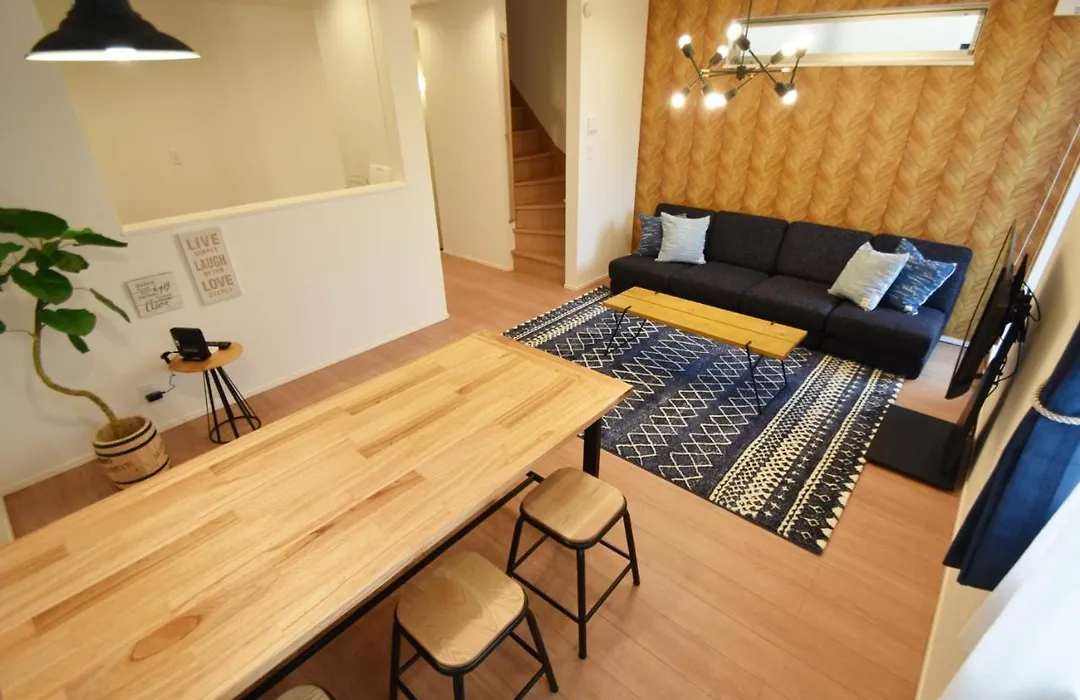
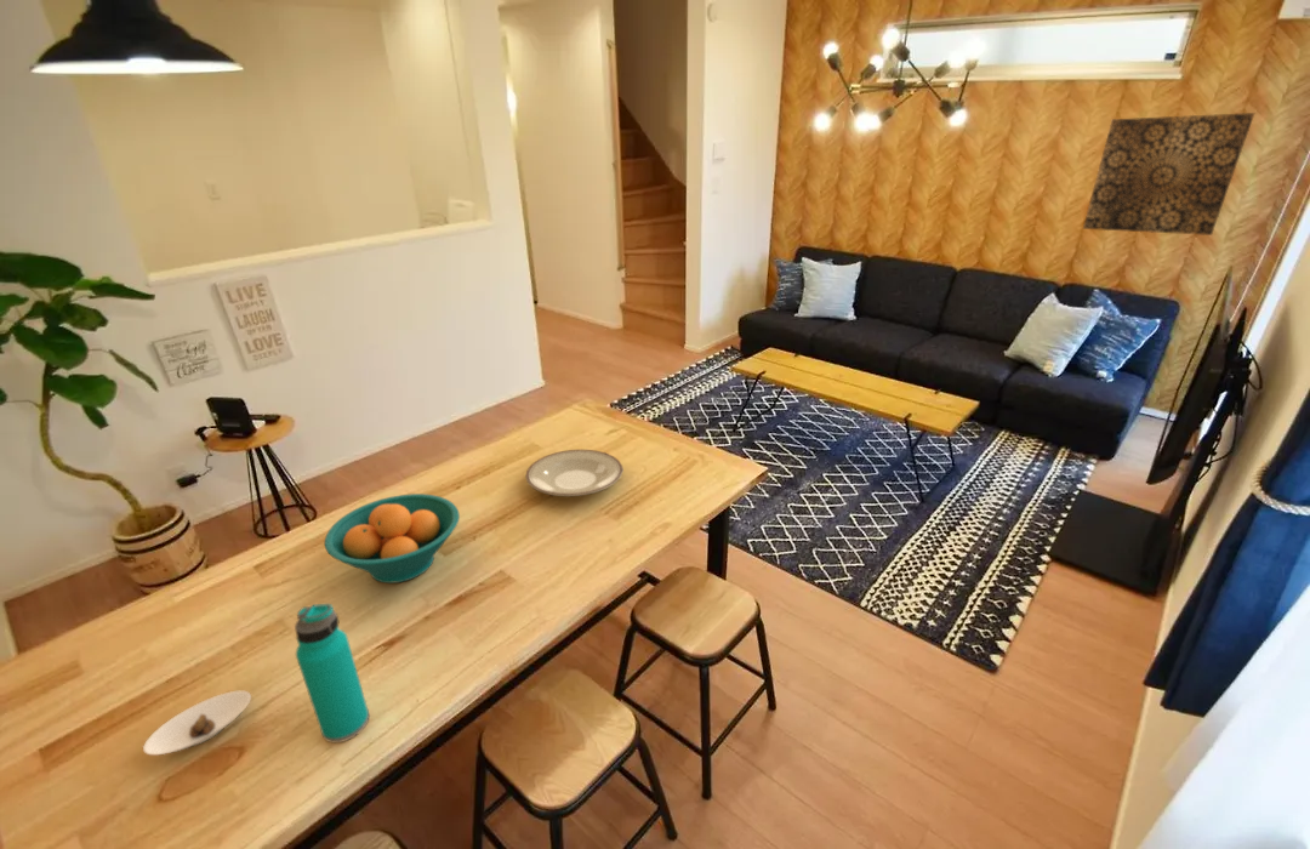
+ water bottle (329, 669)
+ saucer (201, 725)
+ wall art (1161, 176)
+ plate (575, 475)
+ fruit bowl (395, 536)
